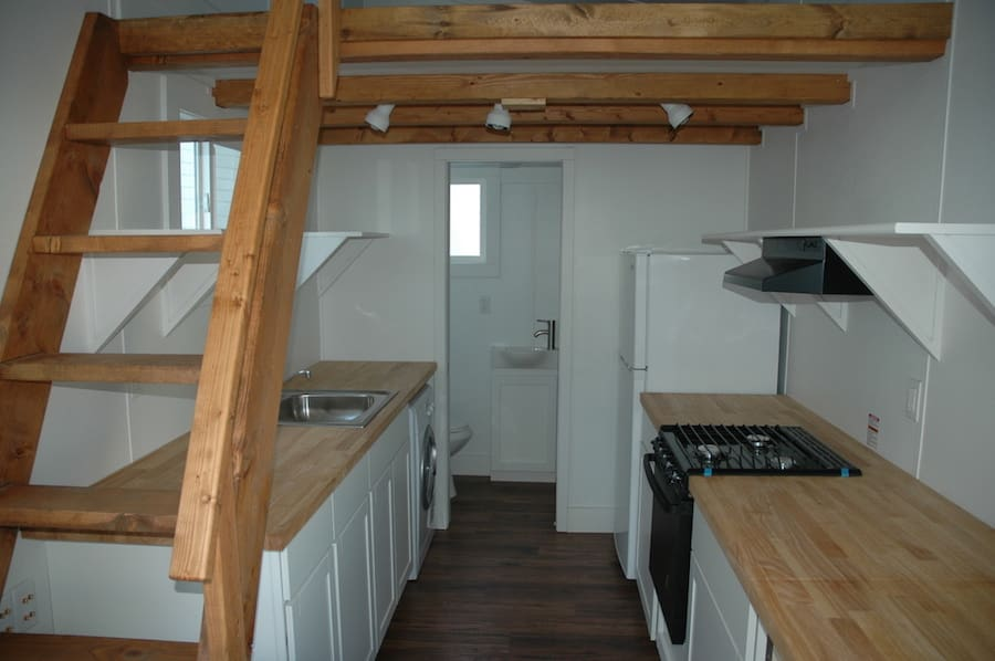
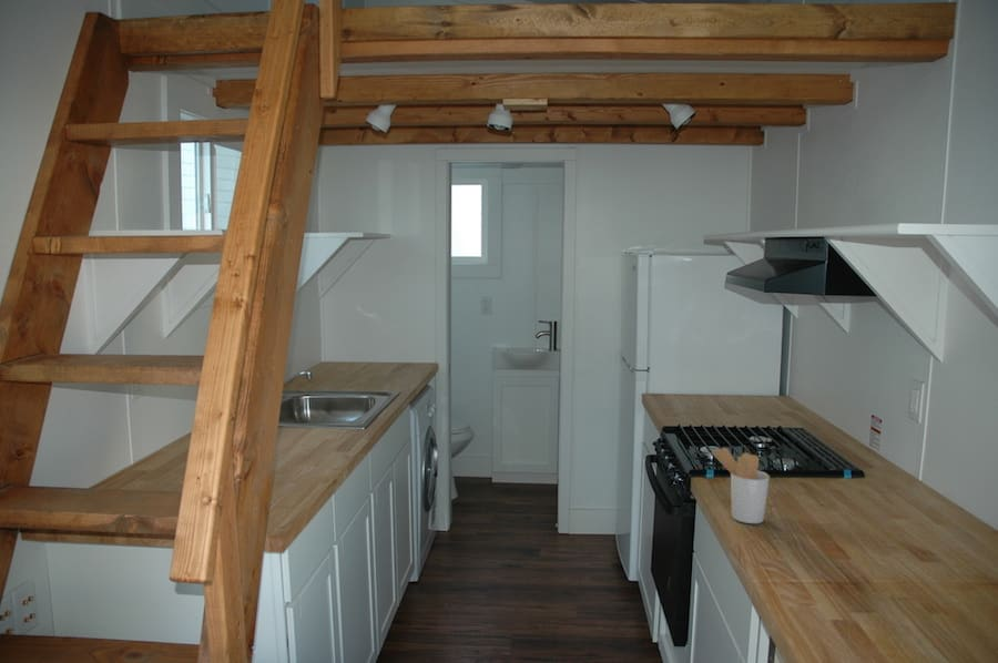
+ utensil holder (740, 482)
